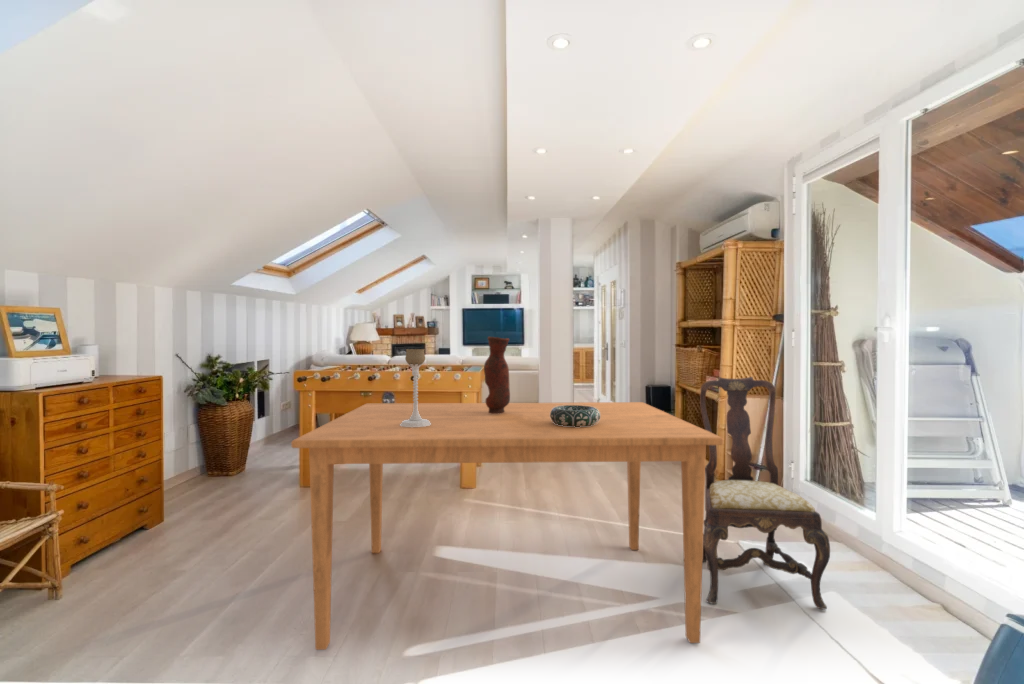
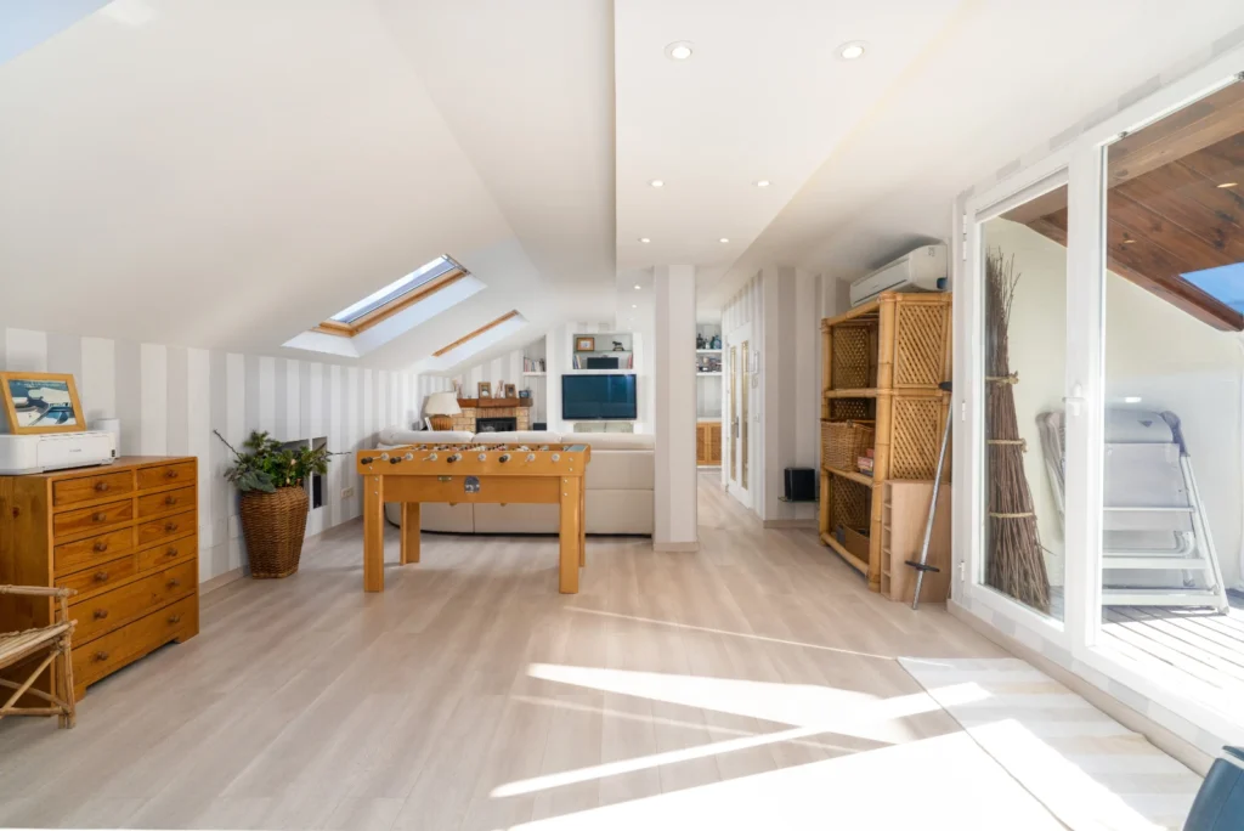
- candle holder (415, 386)
- dining table (507, 462)
- dining chair (745, 481)
- decorative bowl (575, 415)
- vase (495, 374)
